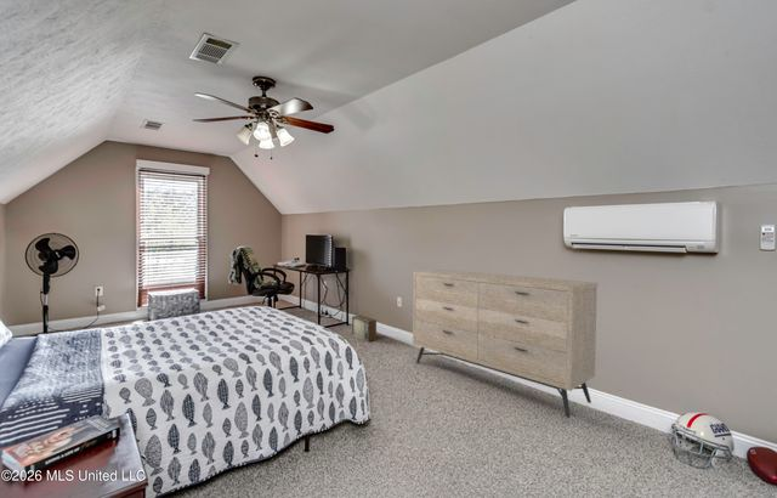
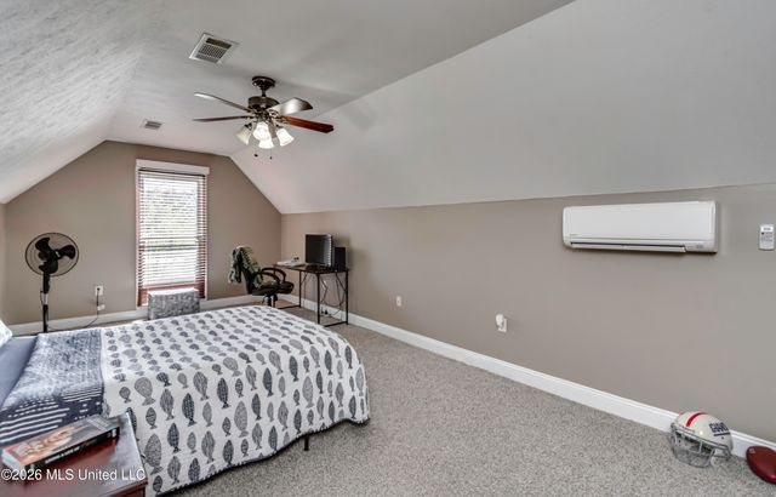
- speaker (365, 327)
- dresser (492, 328)
